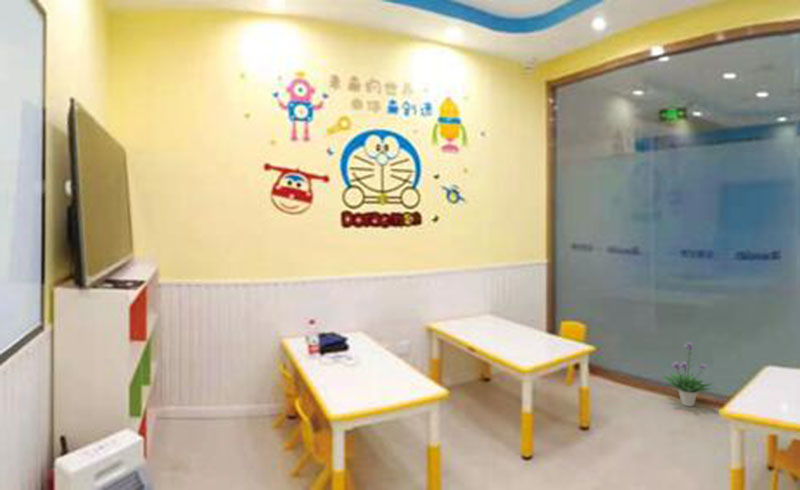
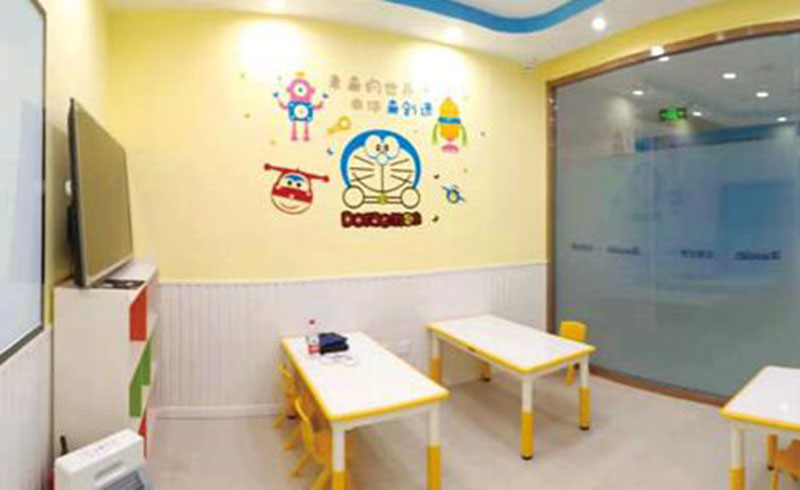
- potted plant (687, 374)
